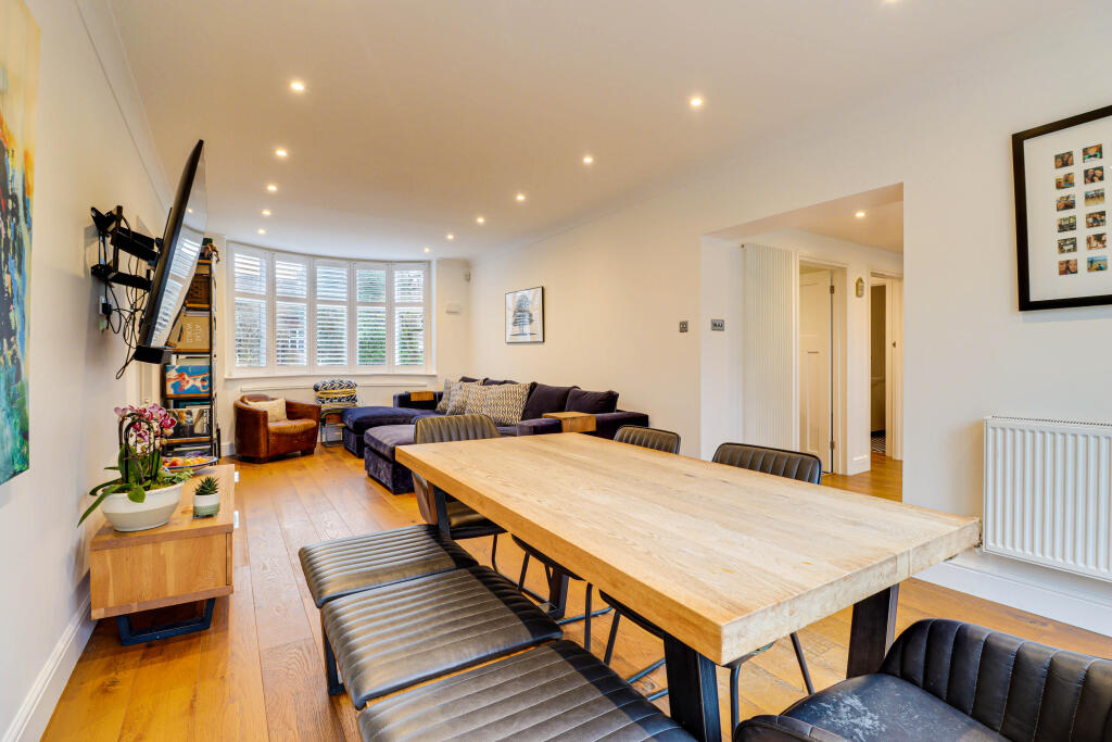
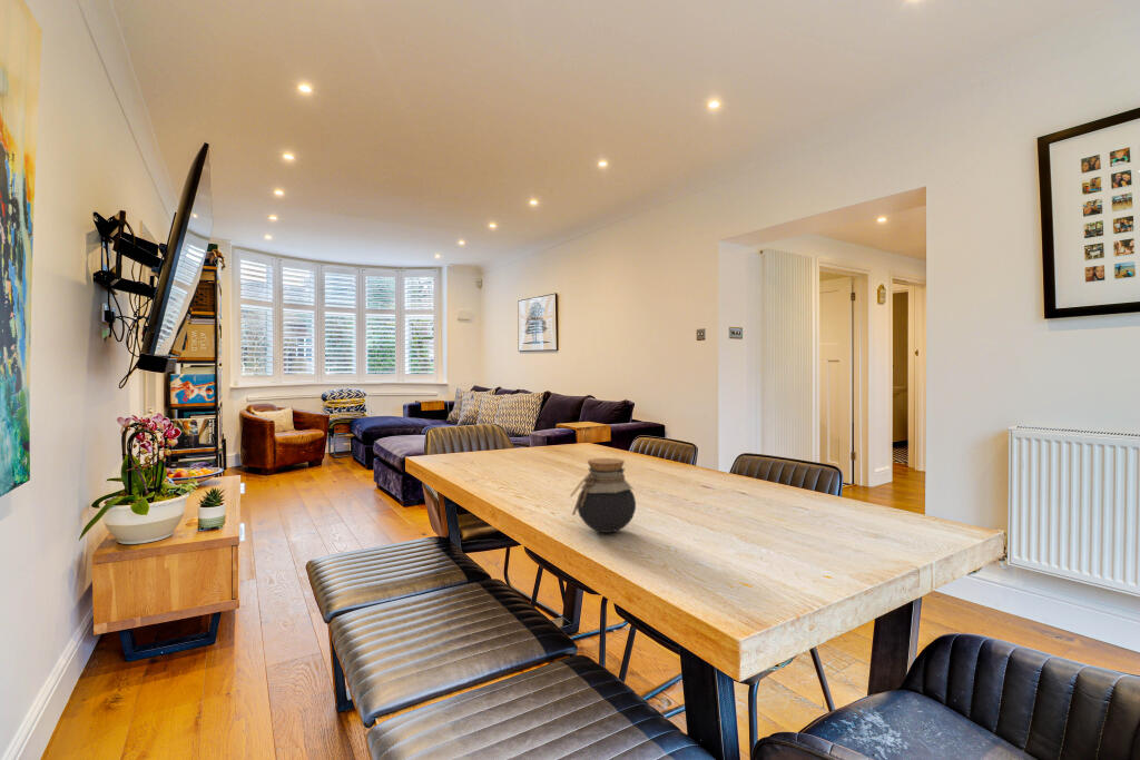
+ jar (602, 495)
